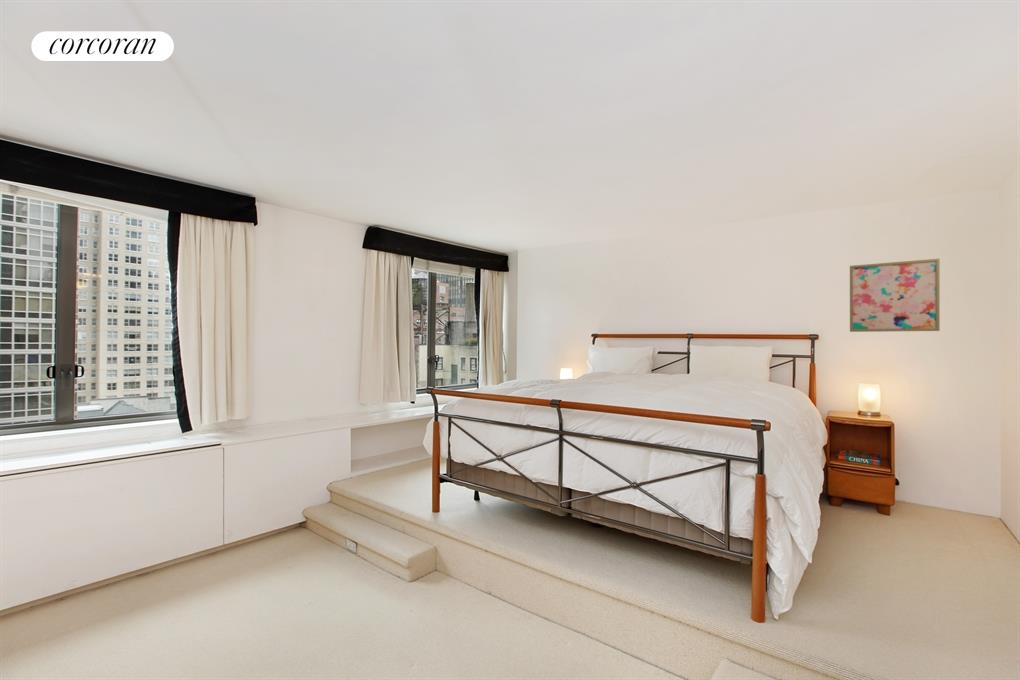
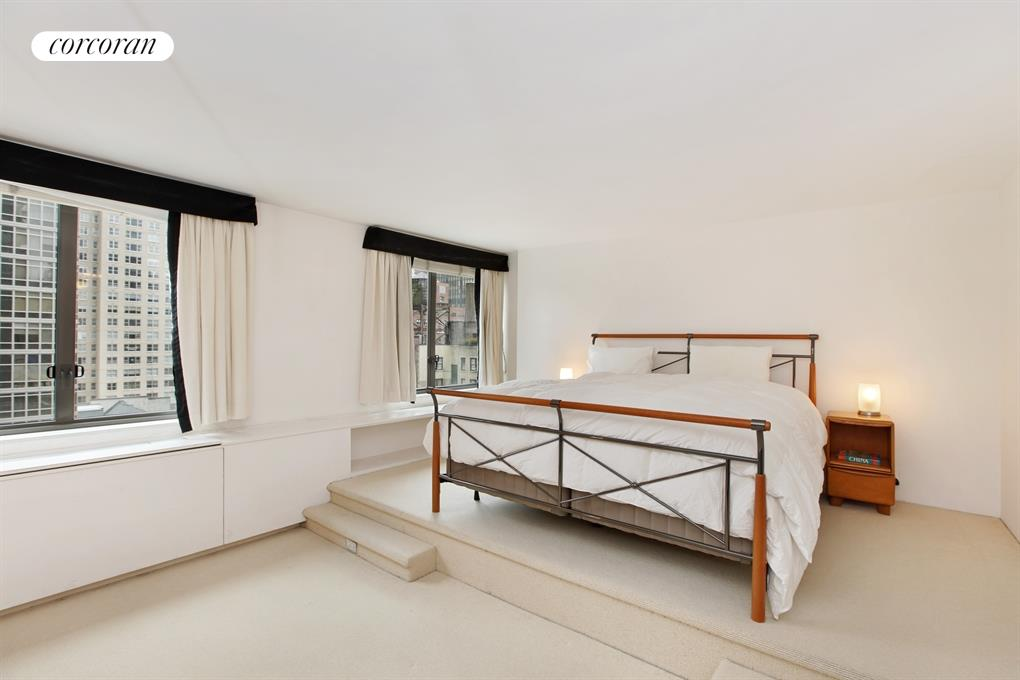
- wall art (892, 297)
